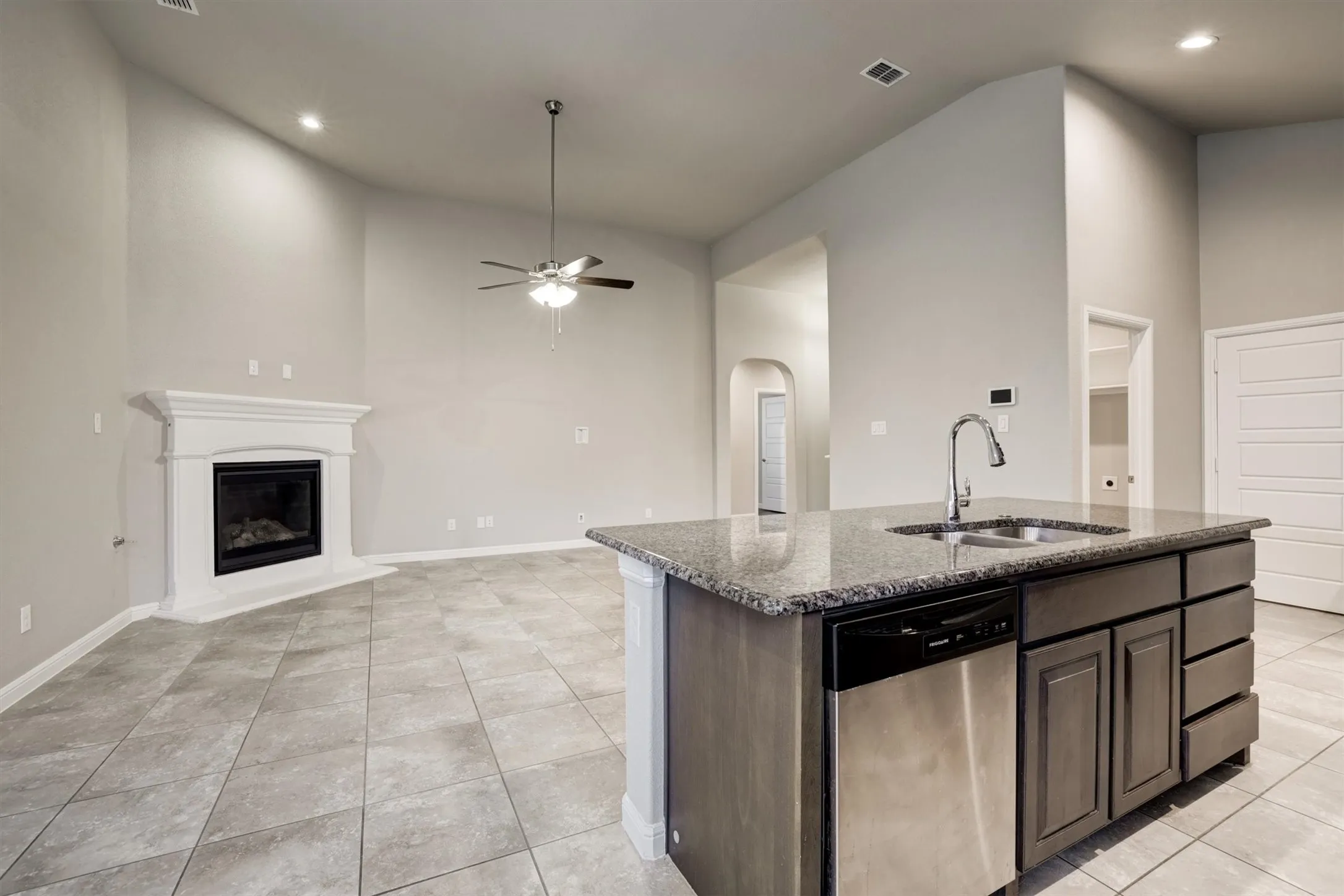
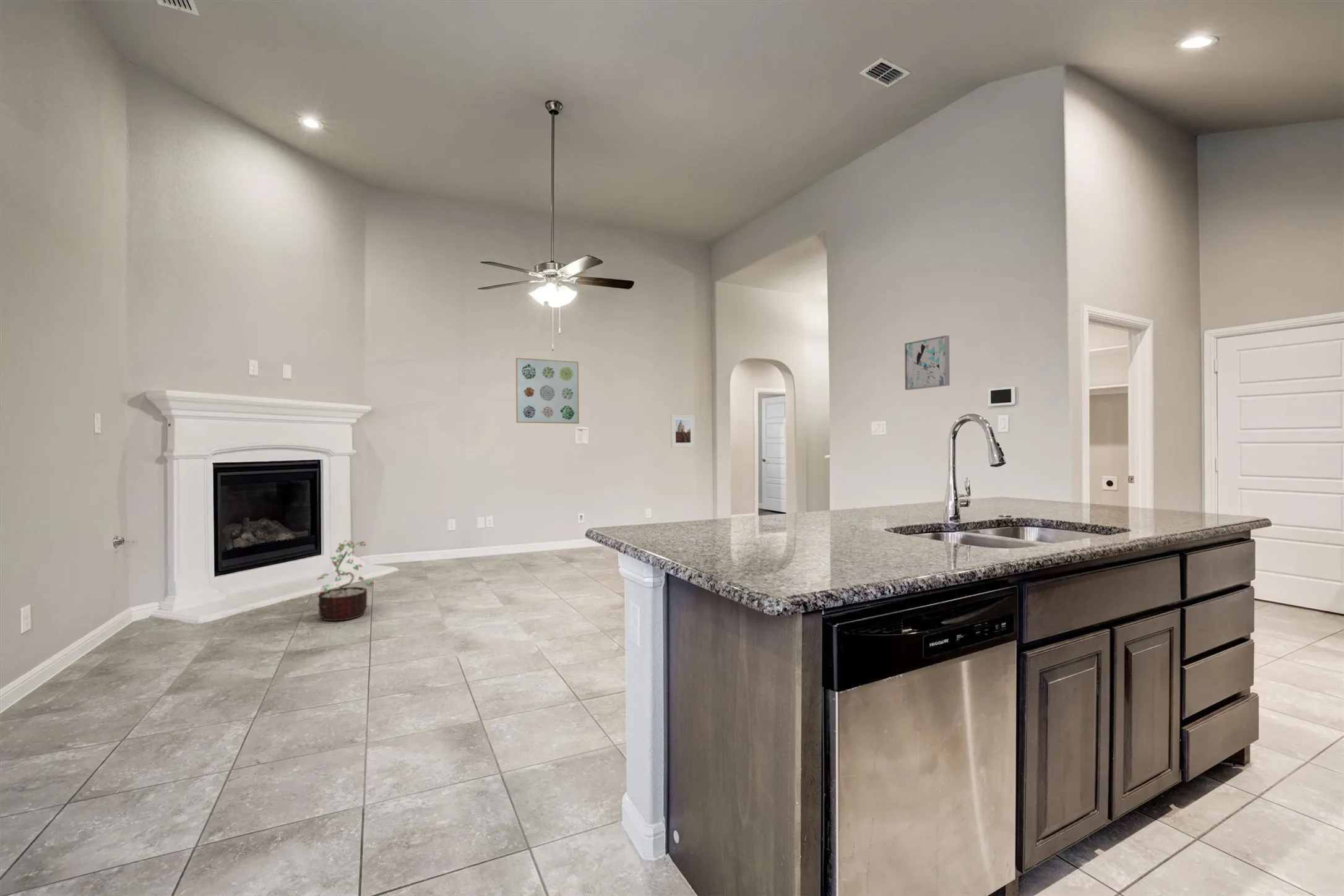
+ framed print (683, 431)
+ decorative plant (346, 575)
+ wall art (548, 391)
+ wall art (926, 363)
